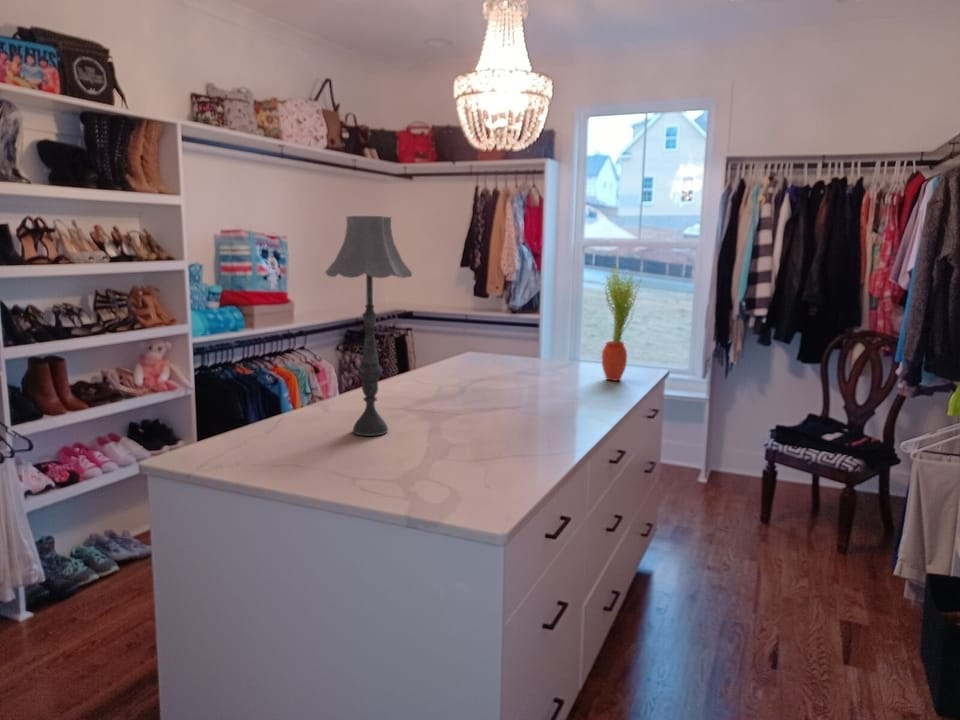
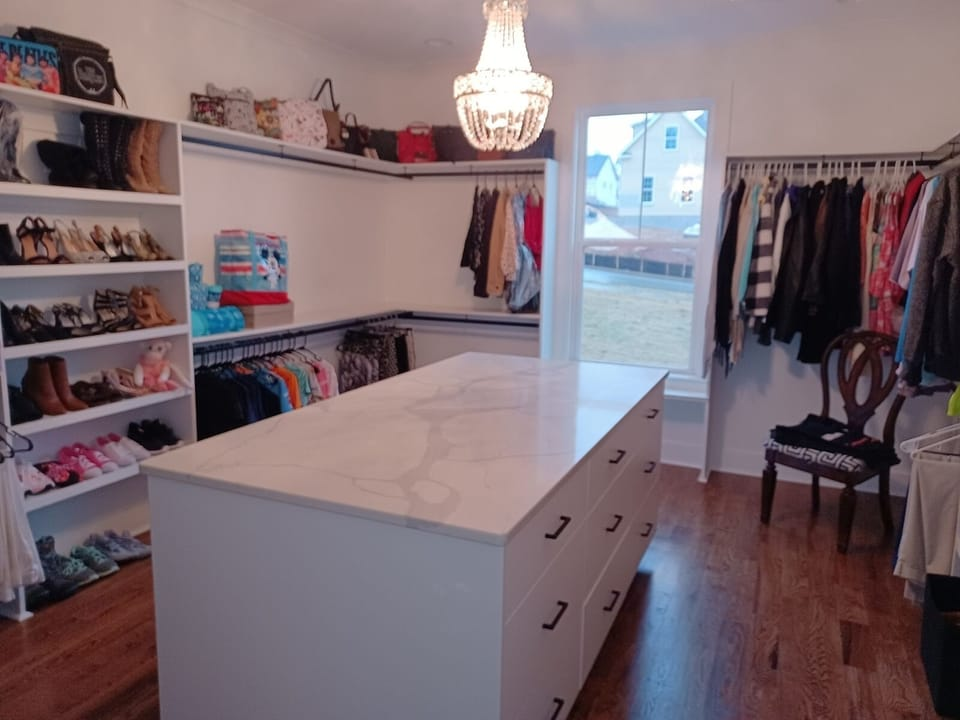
- potted plant (621, 324)
- table lamp (368, 326)
